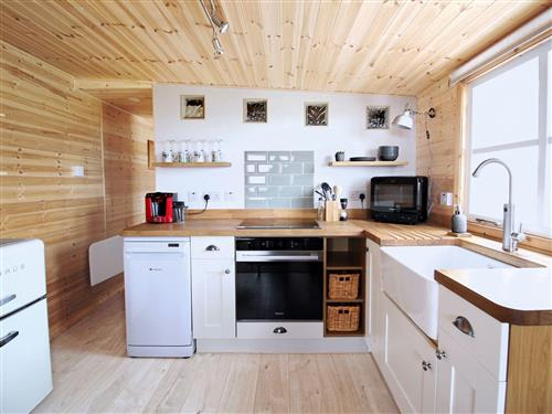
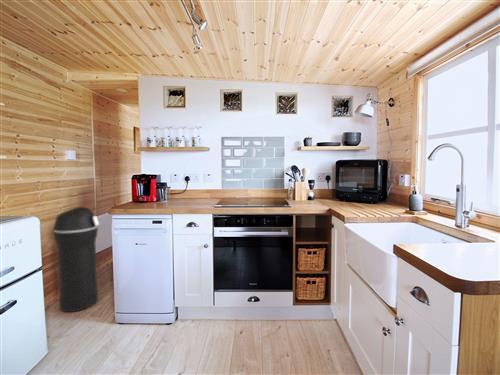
+ trash can (78, 255)
